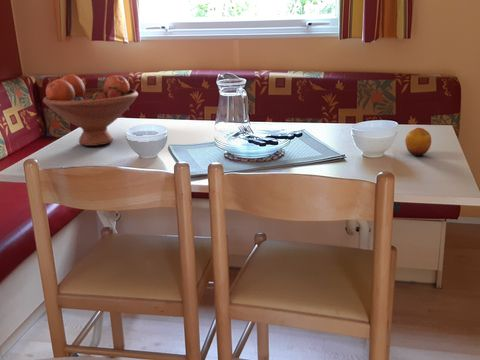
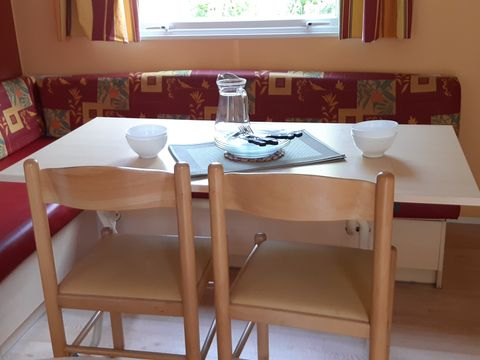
- fruit bowl (92, 109)
- fruit (418, 141)
